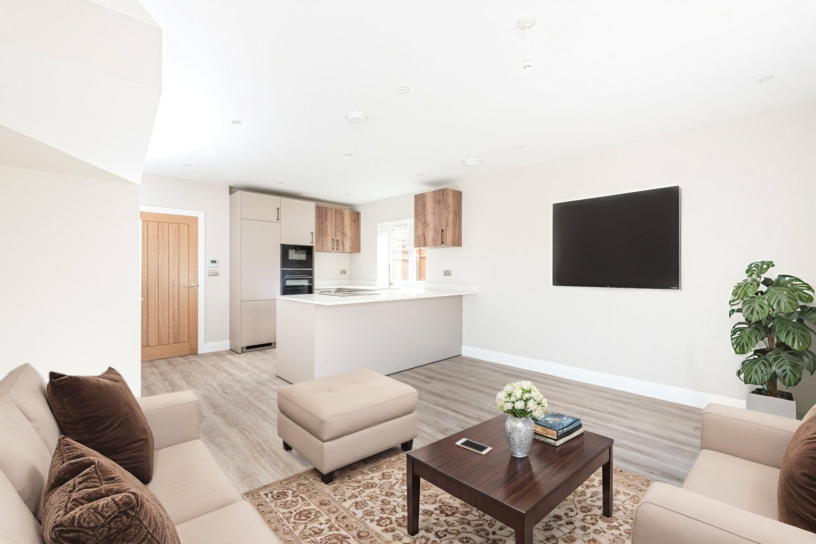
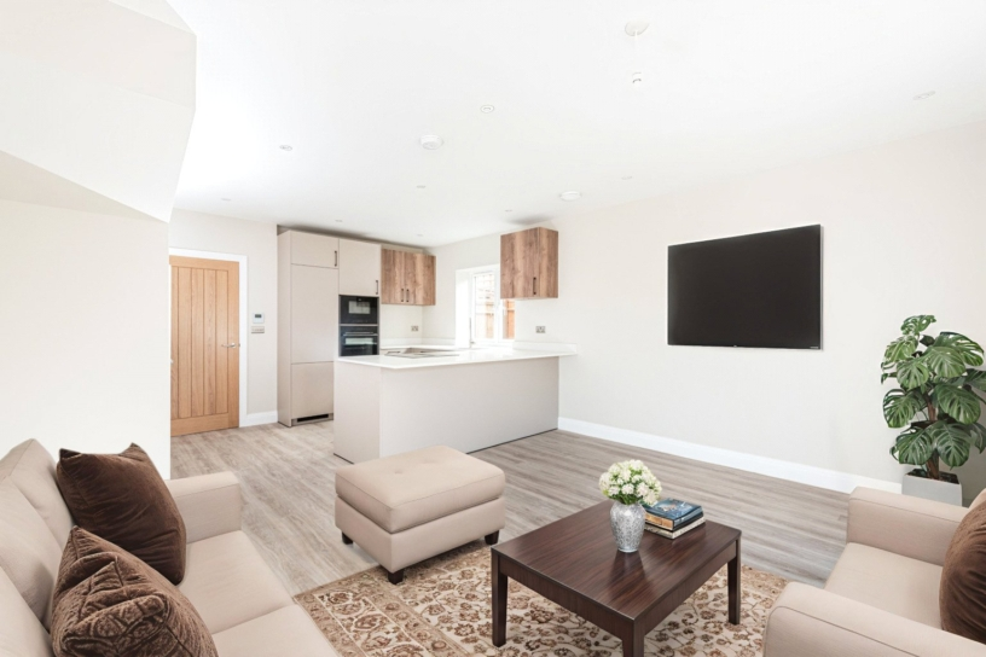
- cell phone (473, 446)
